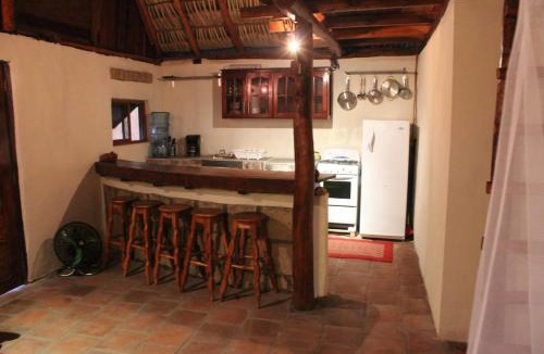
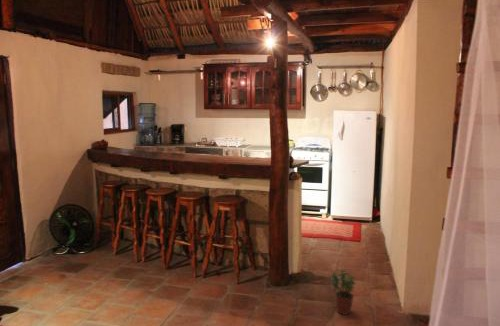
+ potted plant (343, 290)
